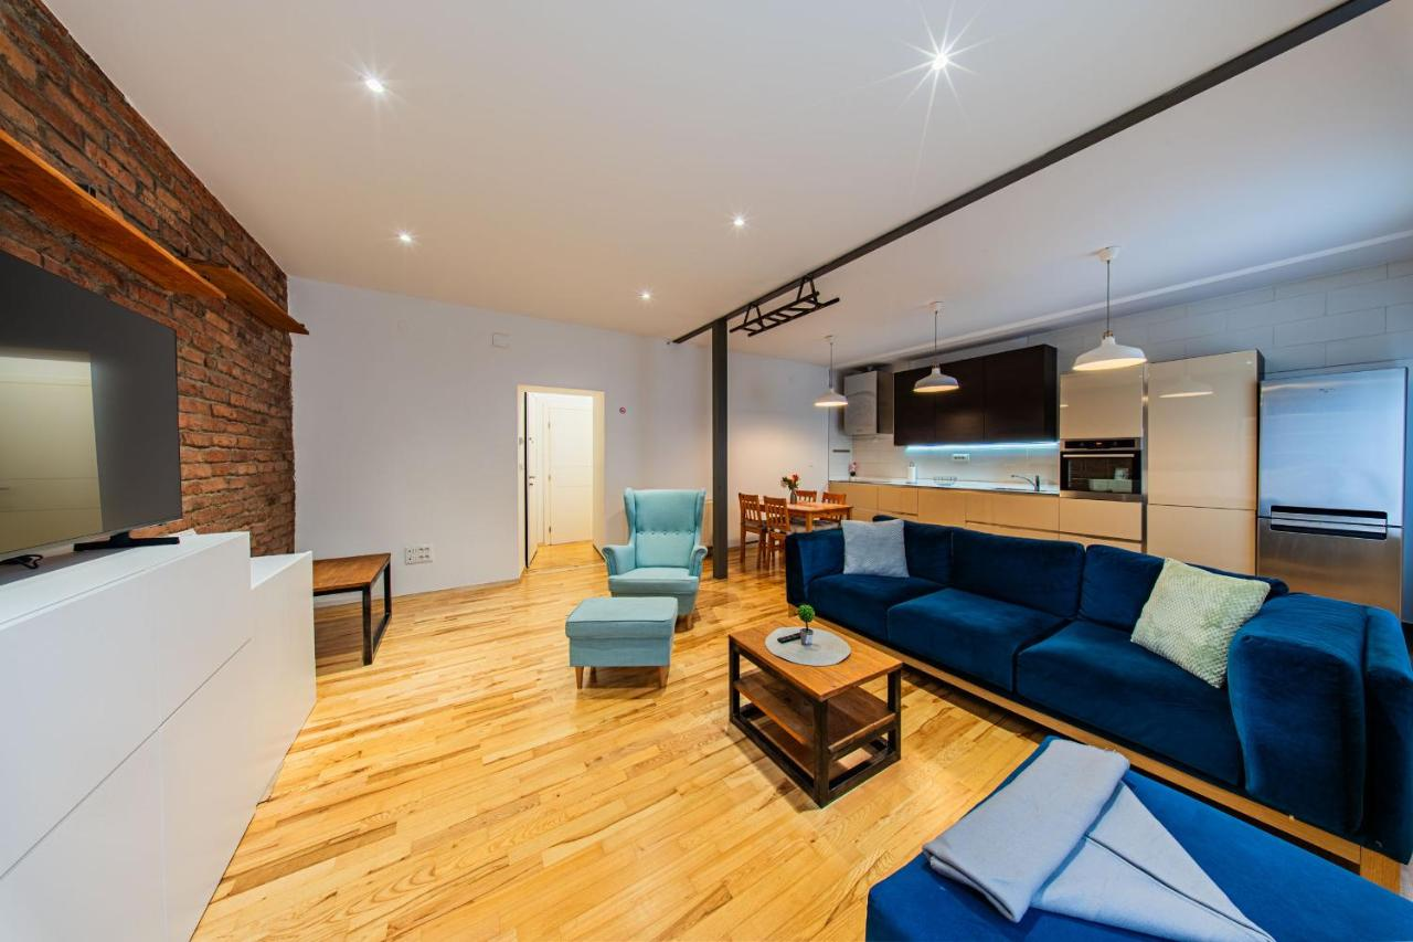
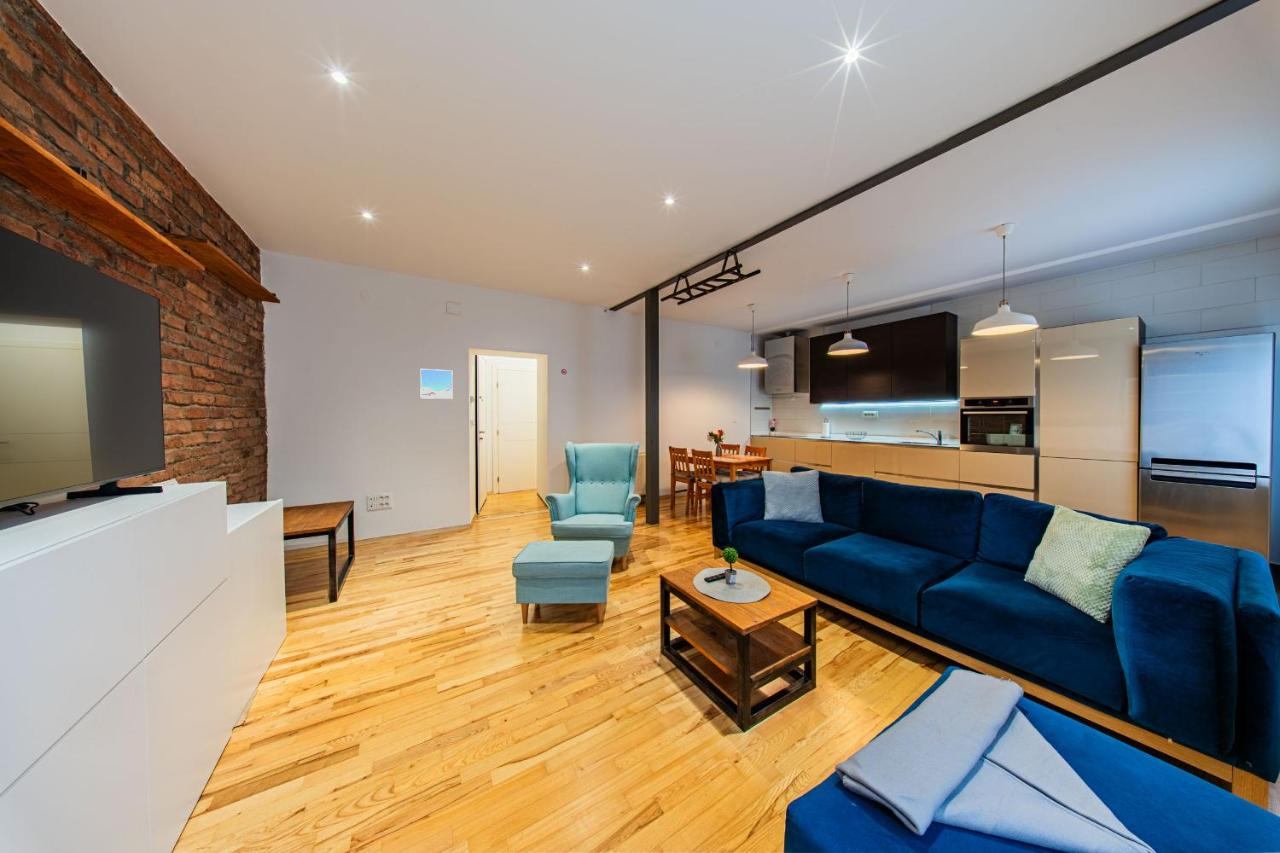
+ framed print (436, 384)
